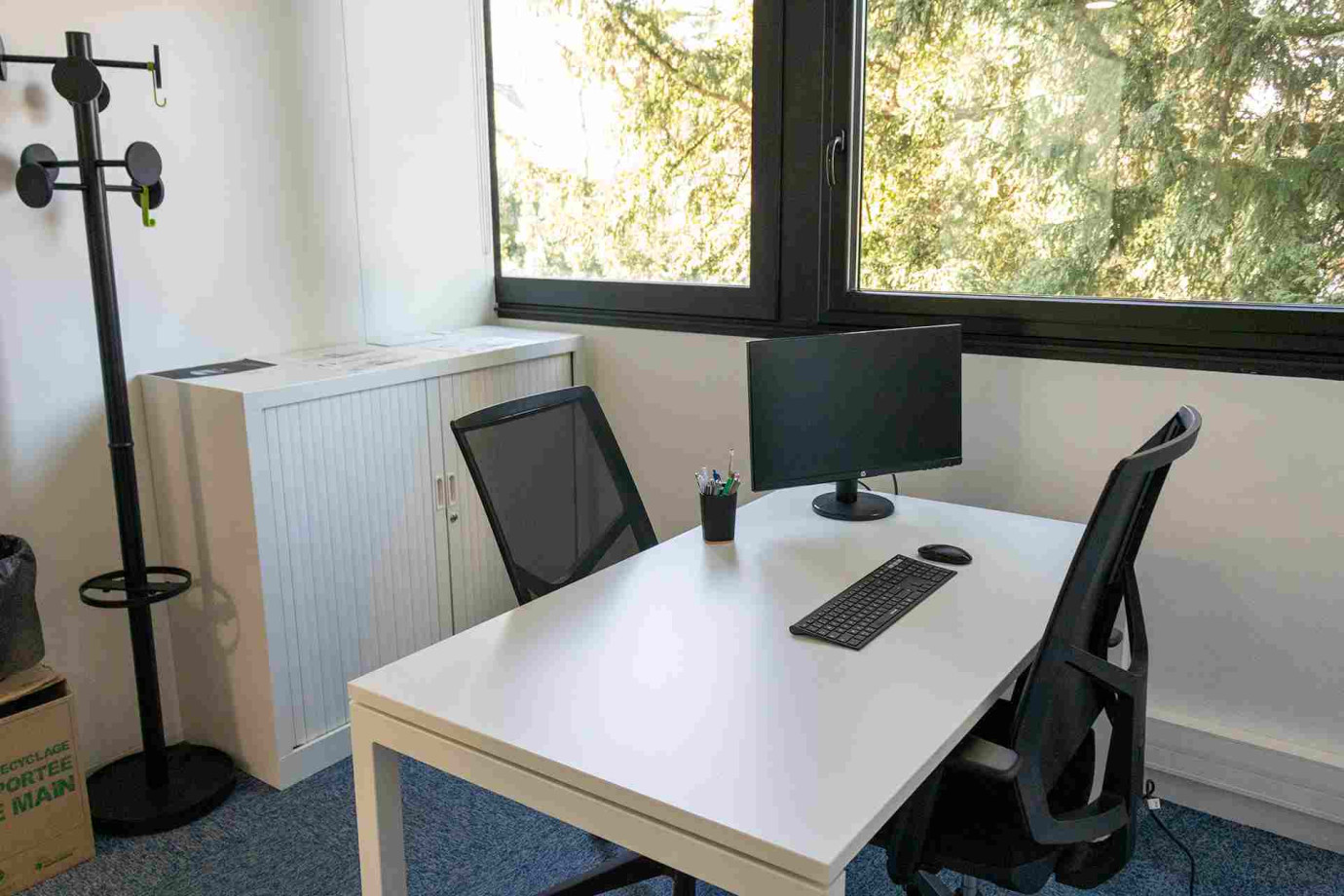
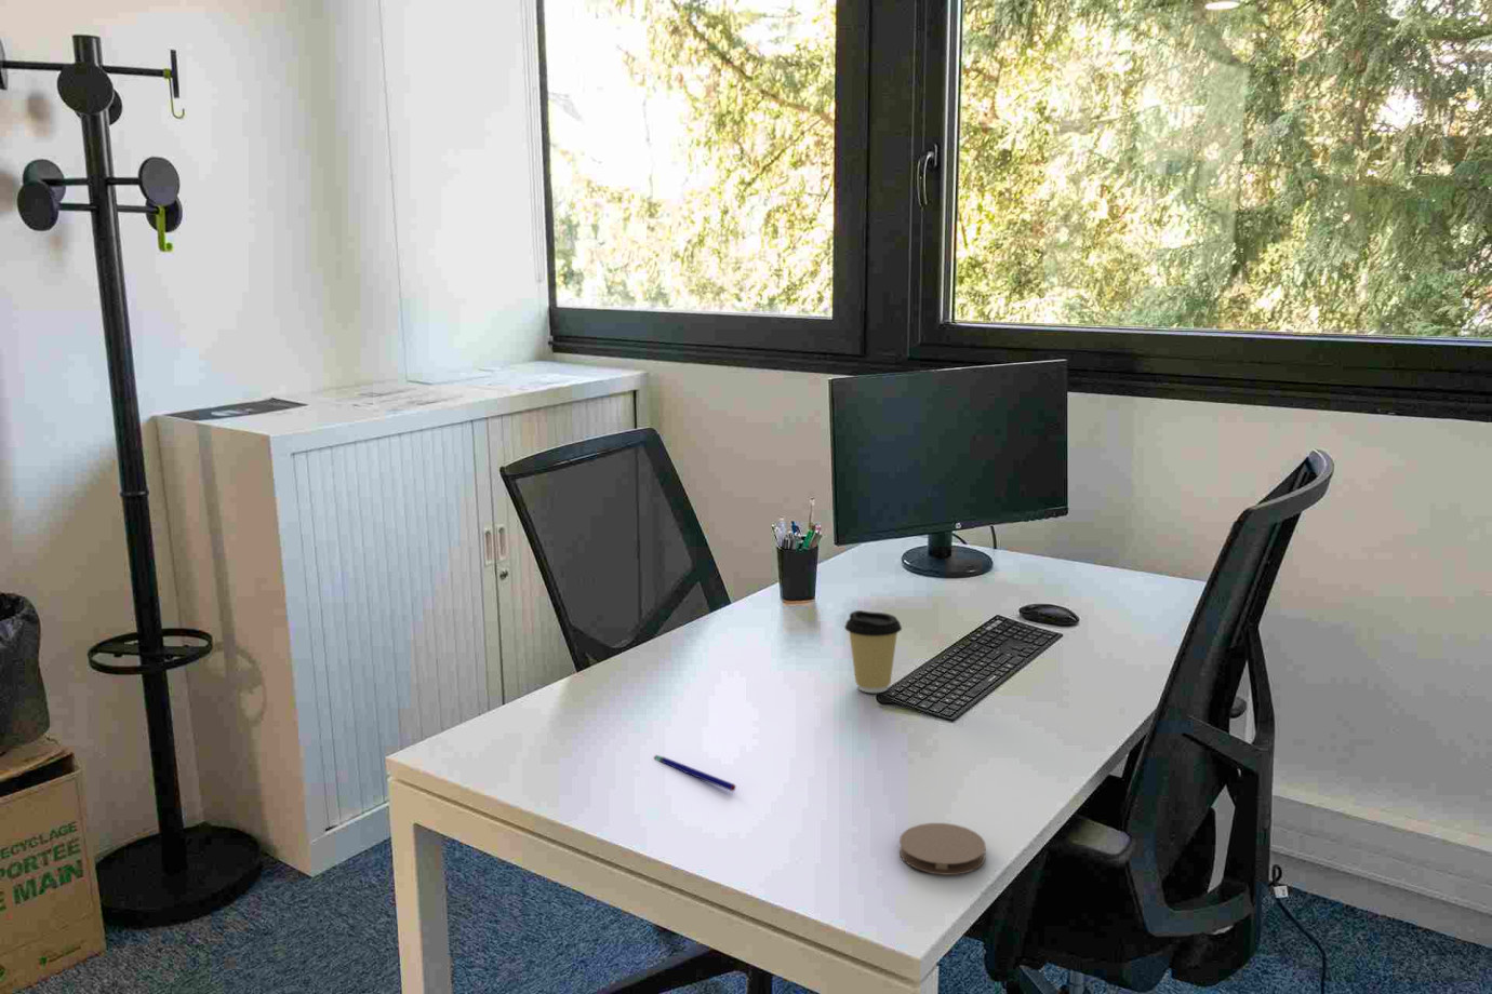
+ pen (693, 771)
+ coffee cup (873, 651)
+ coaster (941, 848)
